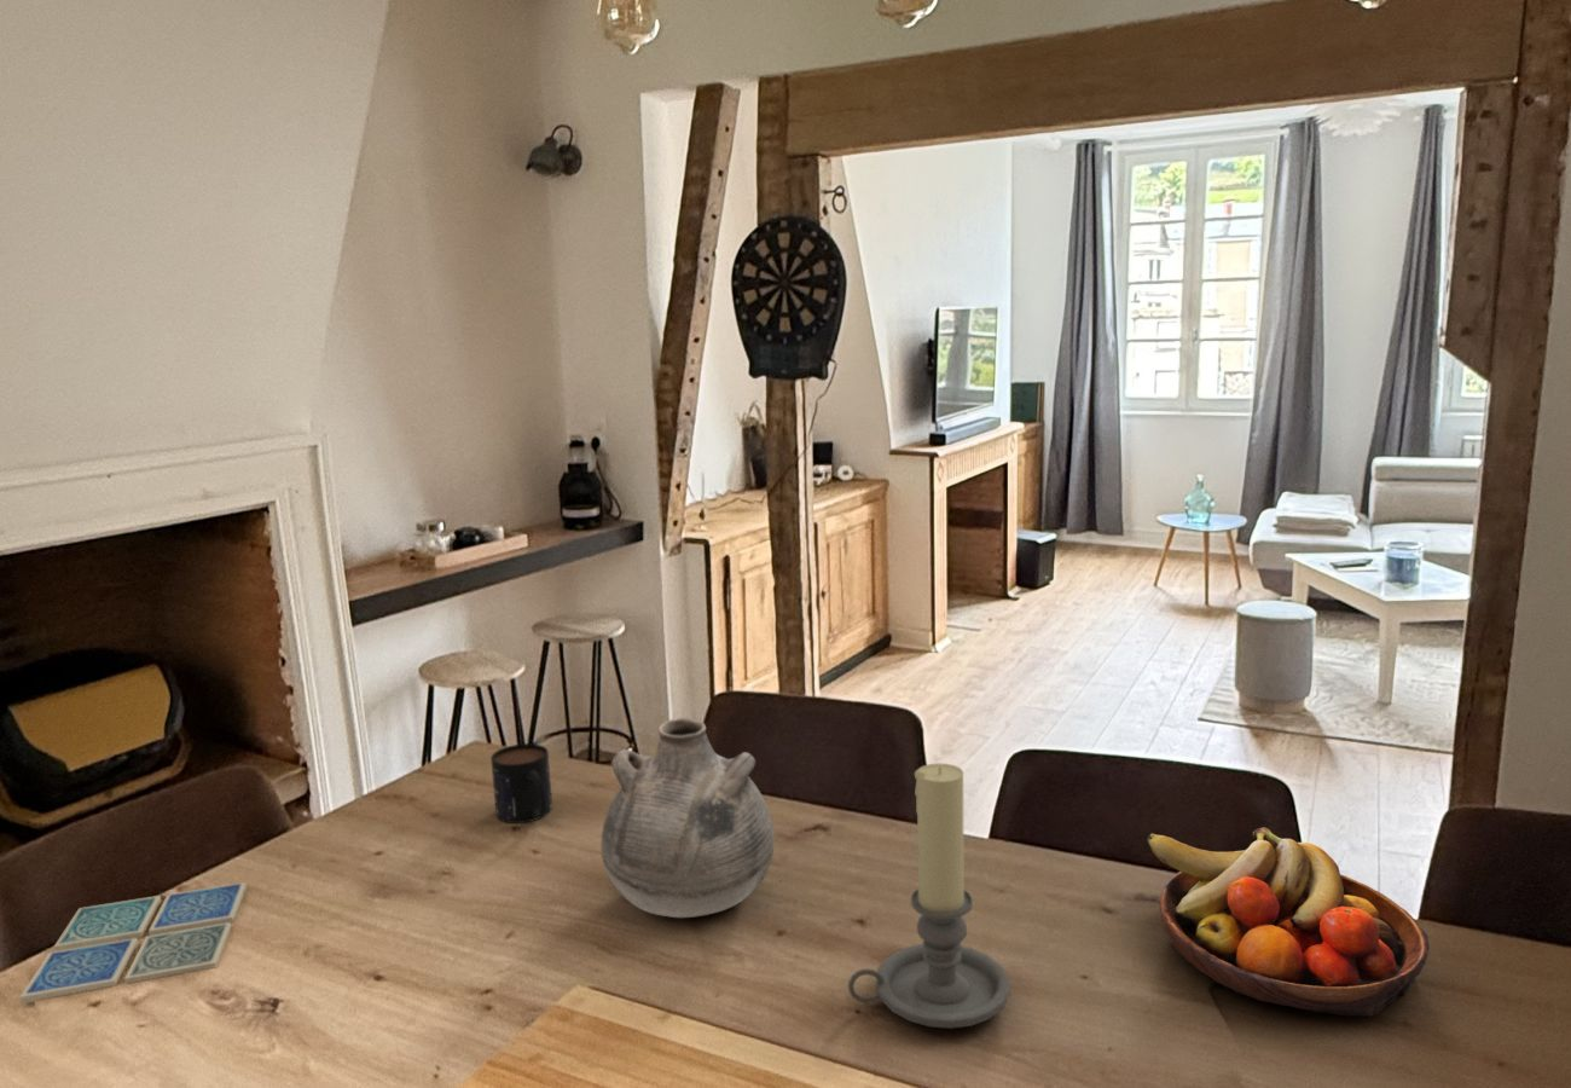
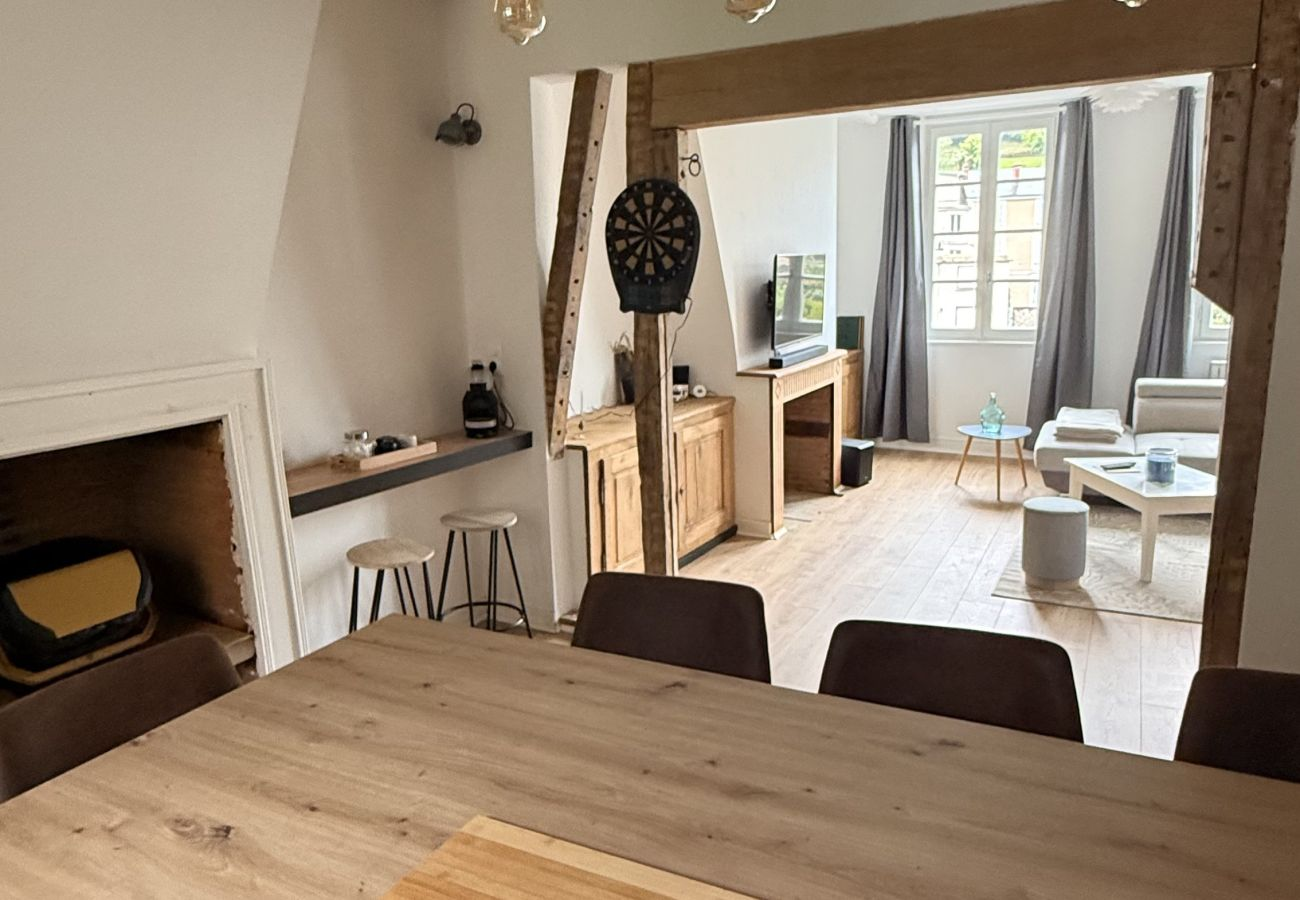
- candle holder (927, 885)
- drink coaster (141, 936)
- mug (527, 787)
- vase (686, 810)
- fruit bowl (1285, 907)
